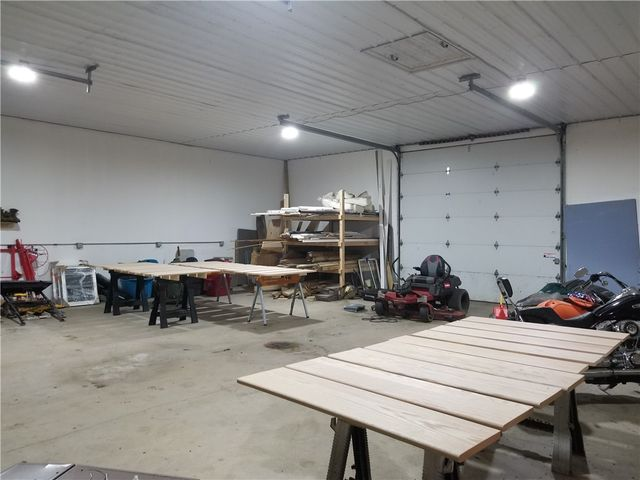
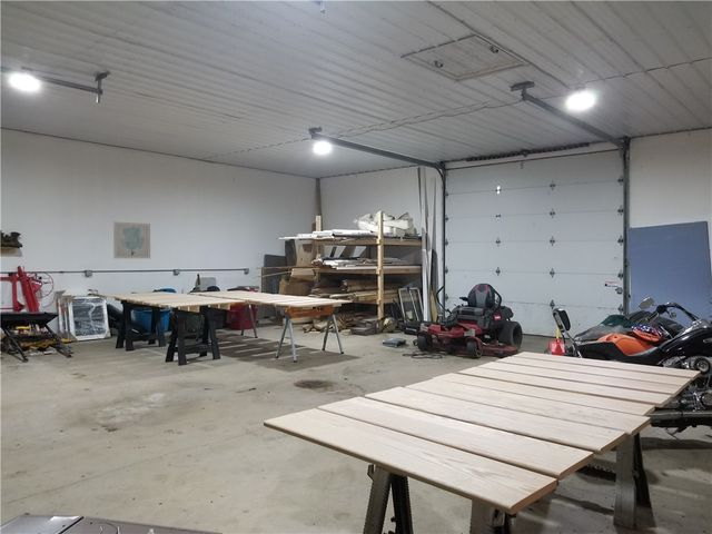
+ wall art (132, 240)
